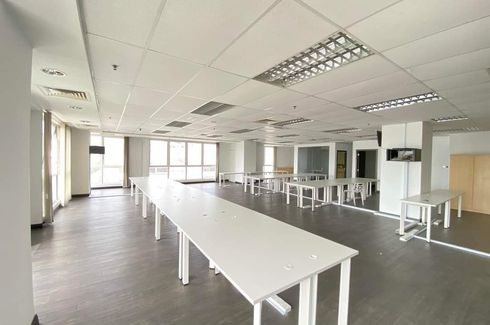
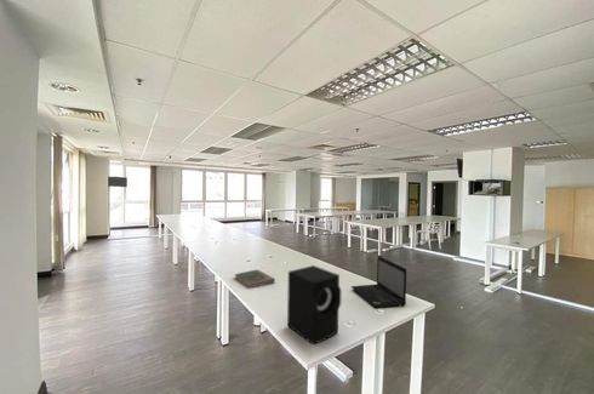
+ laptop (377, 279)
+ book (253, 278)
+ speaker (313, 301)
